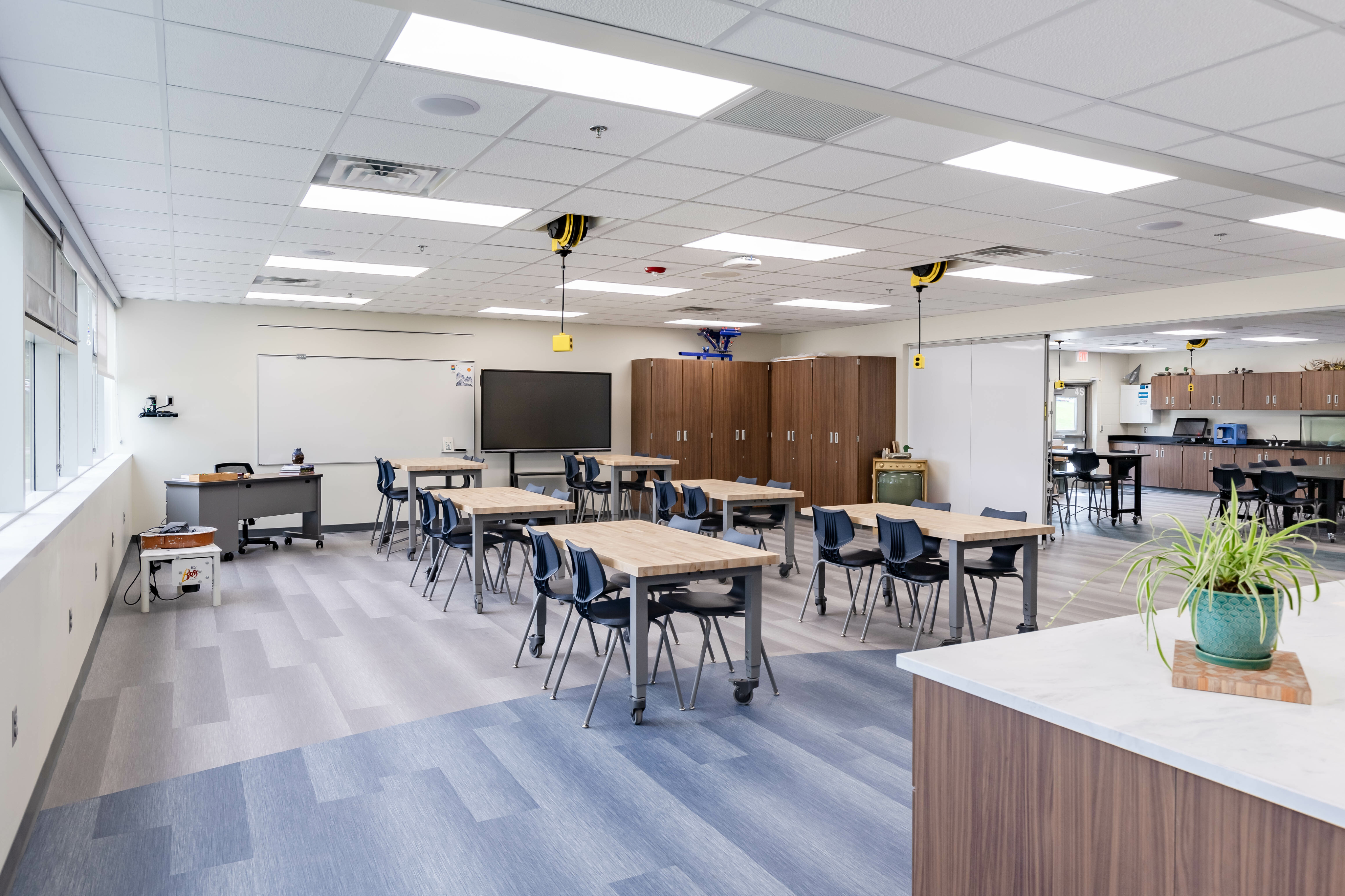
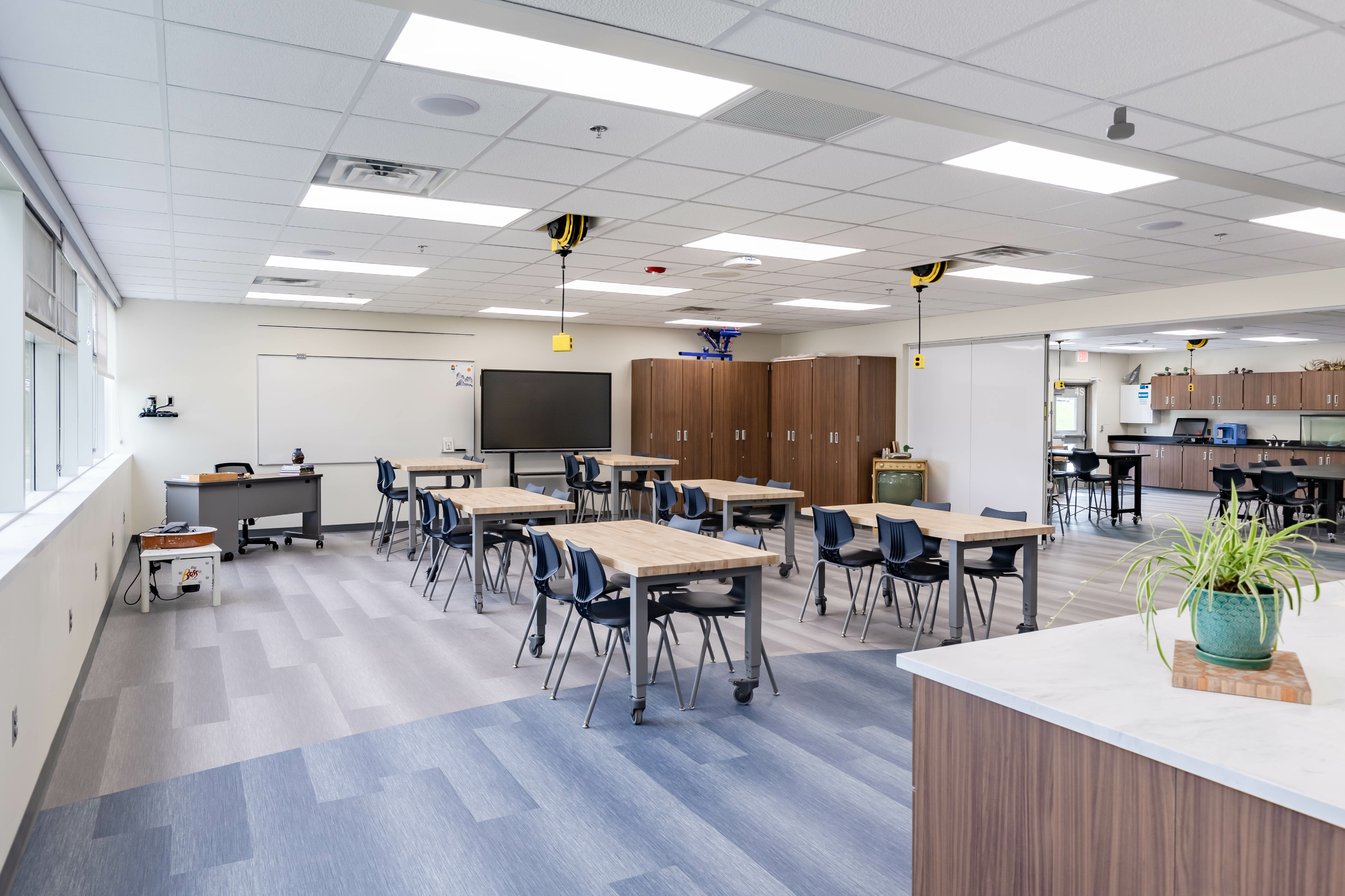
+ security camera (1121, 122)
